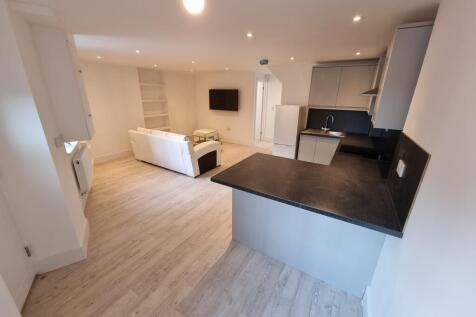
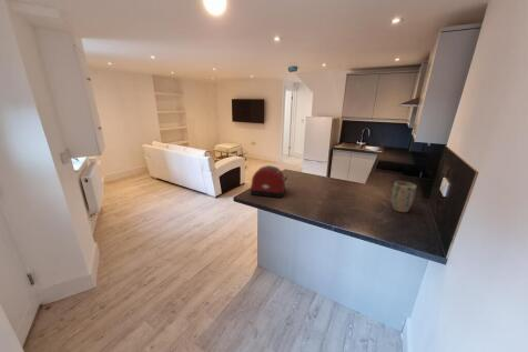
+ plant pot (403, 197)
+ toaster (268, 180)
